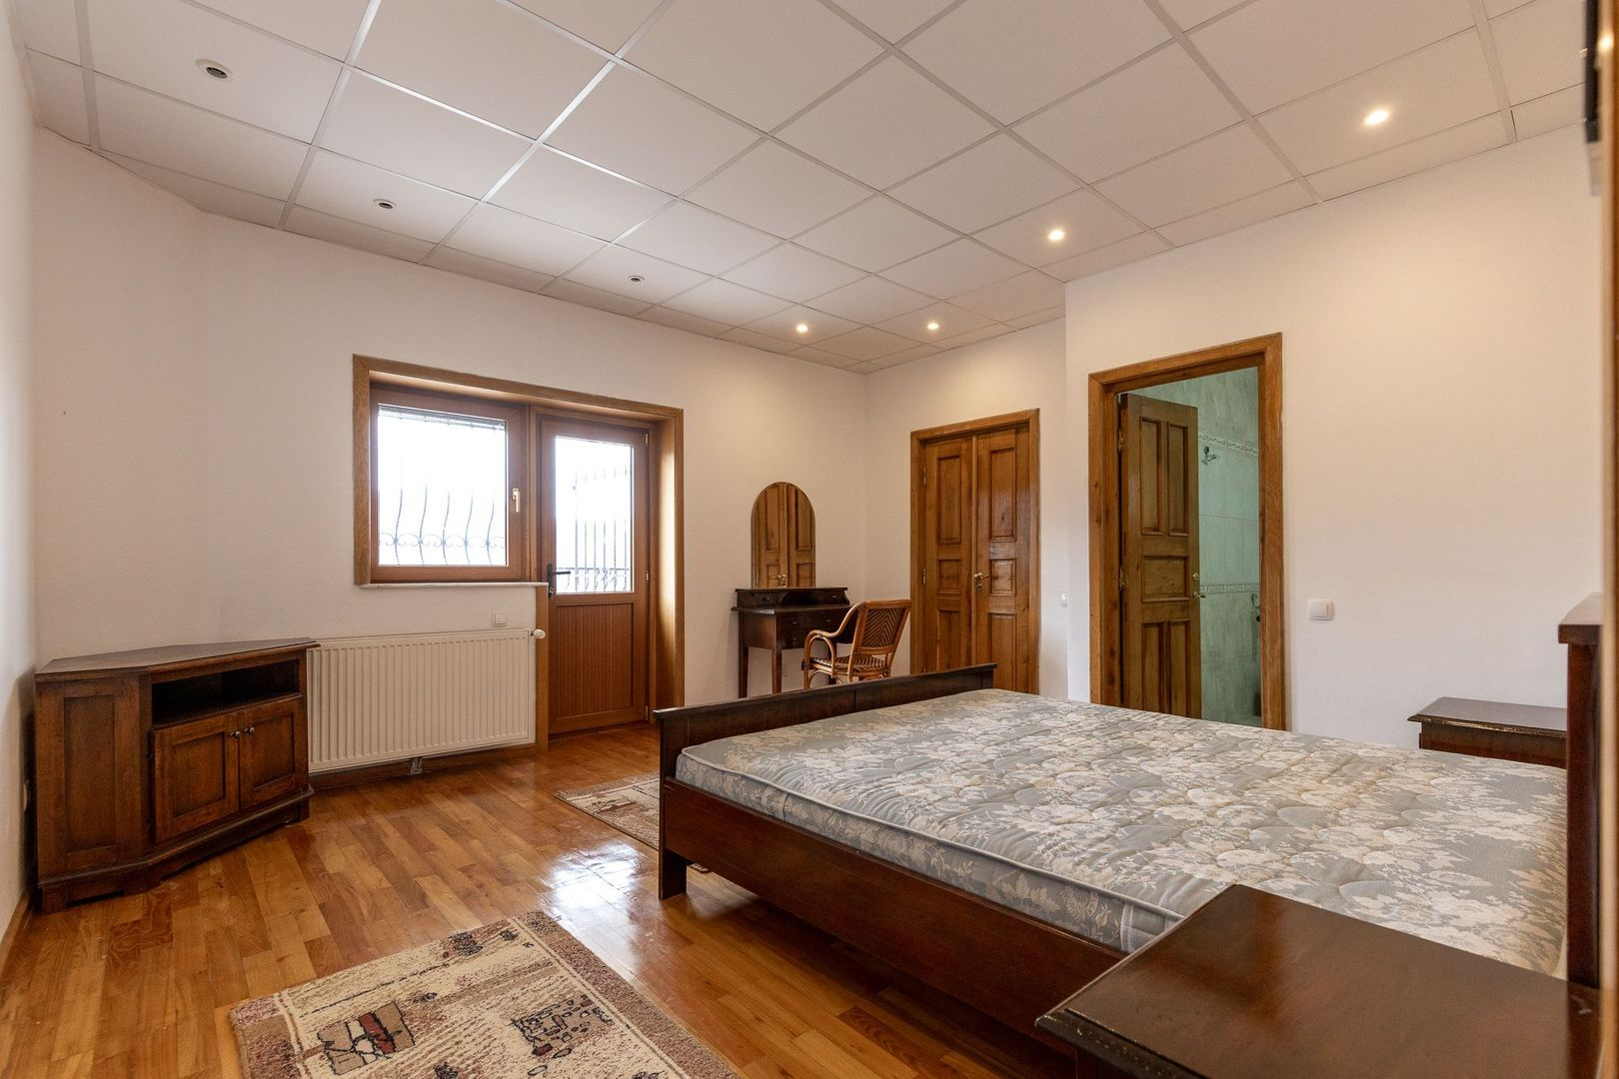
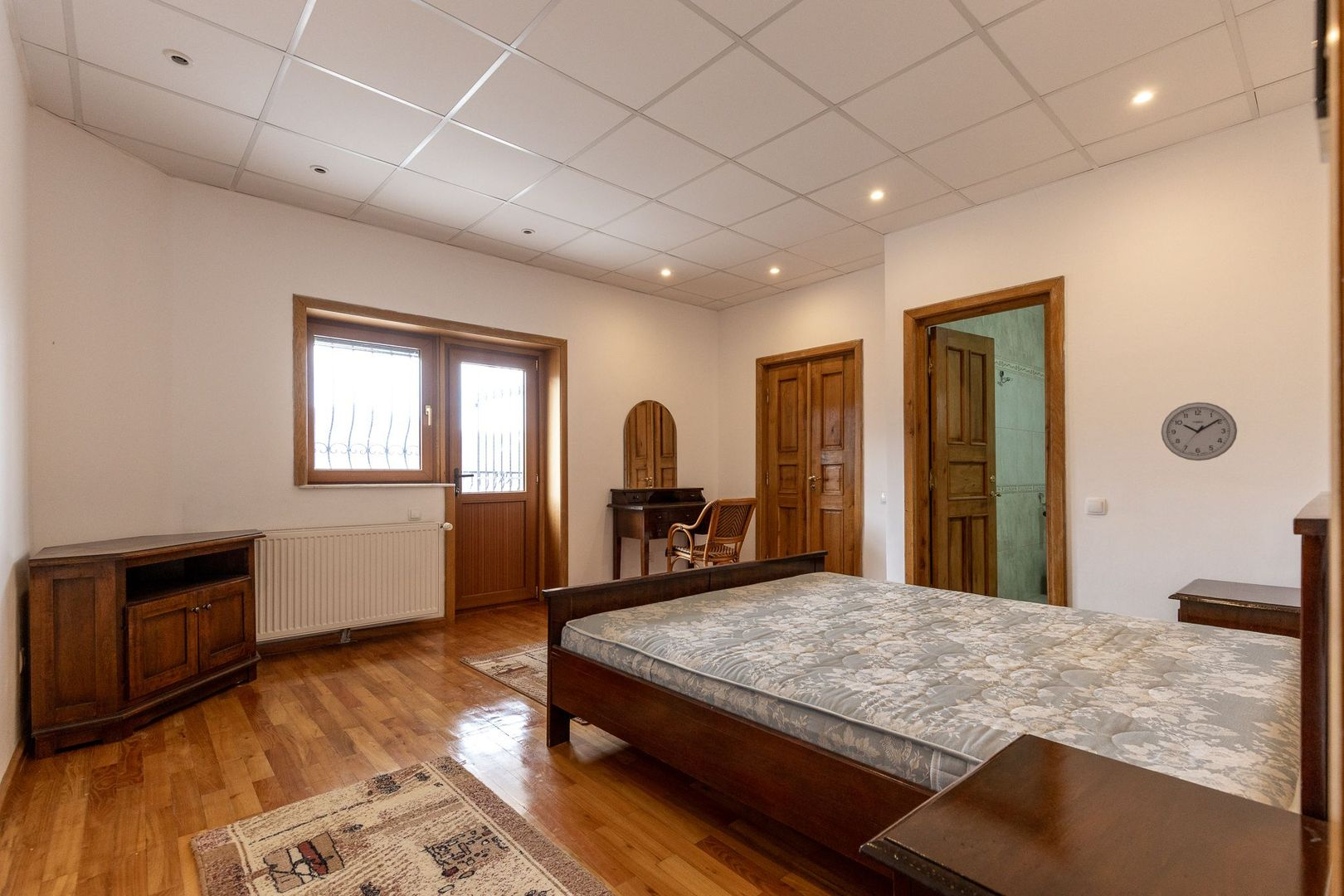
+ wall clock (1197, 431)
